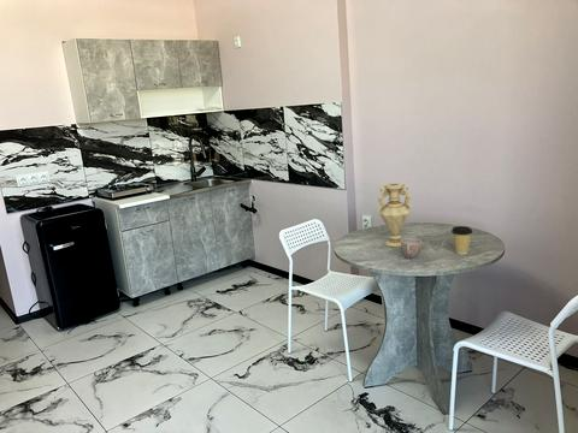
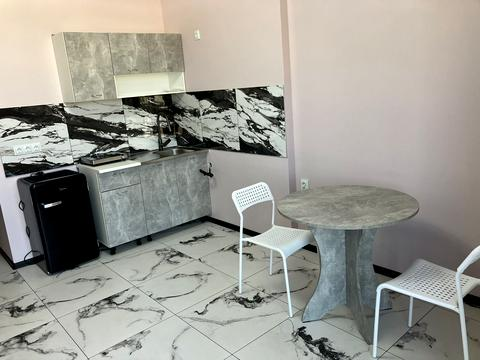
- coffee cup (461, 239)
- vase (394, 214)
- cup (411, 249)
